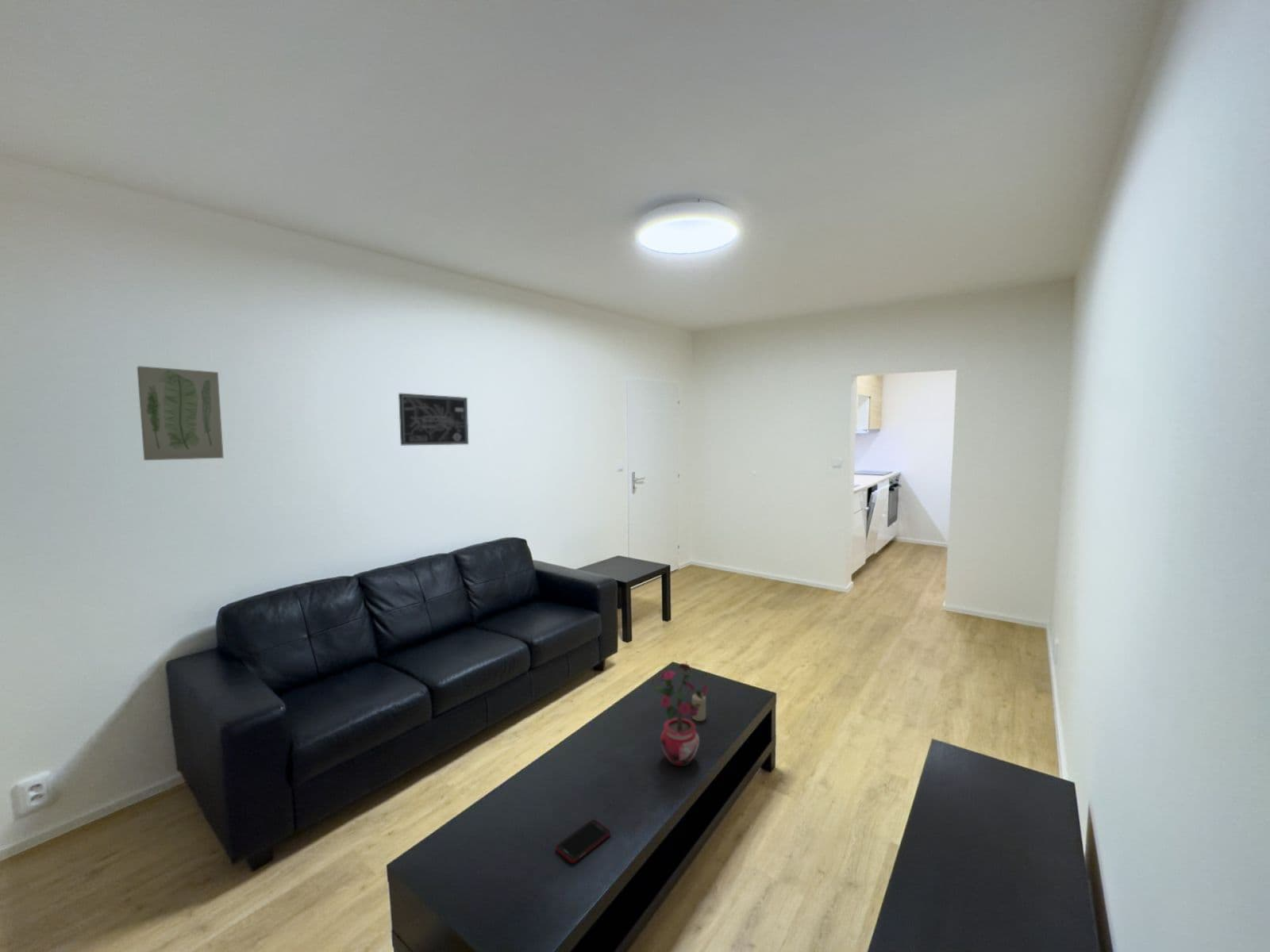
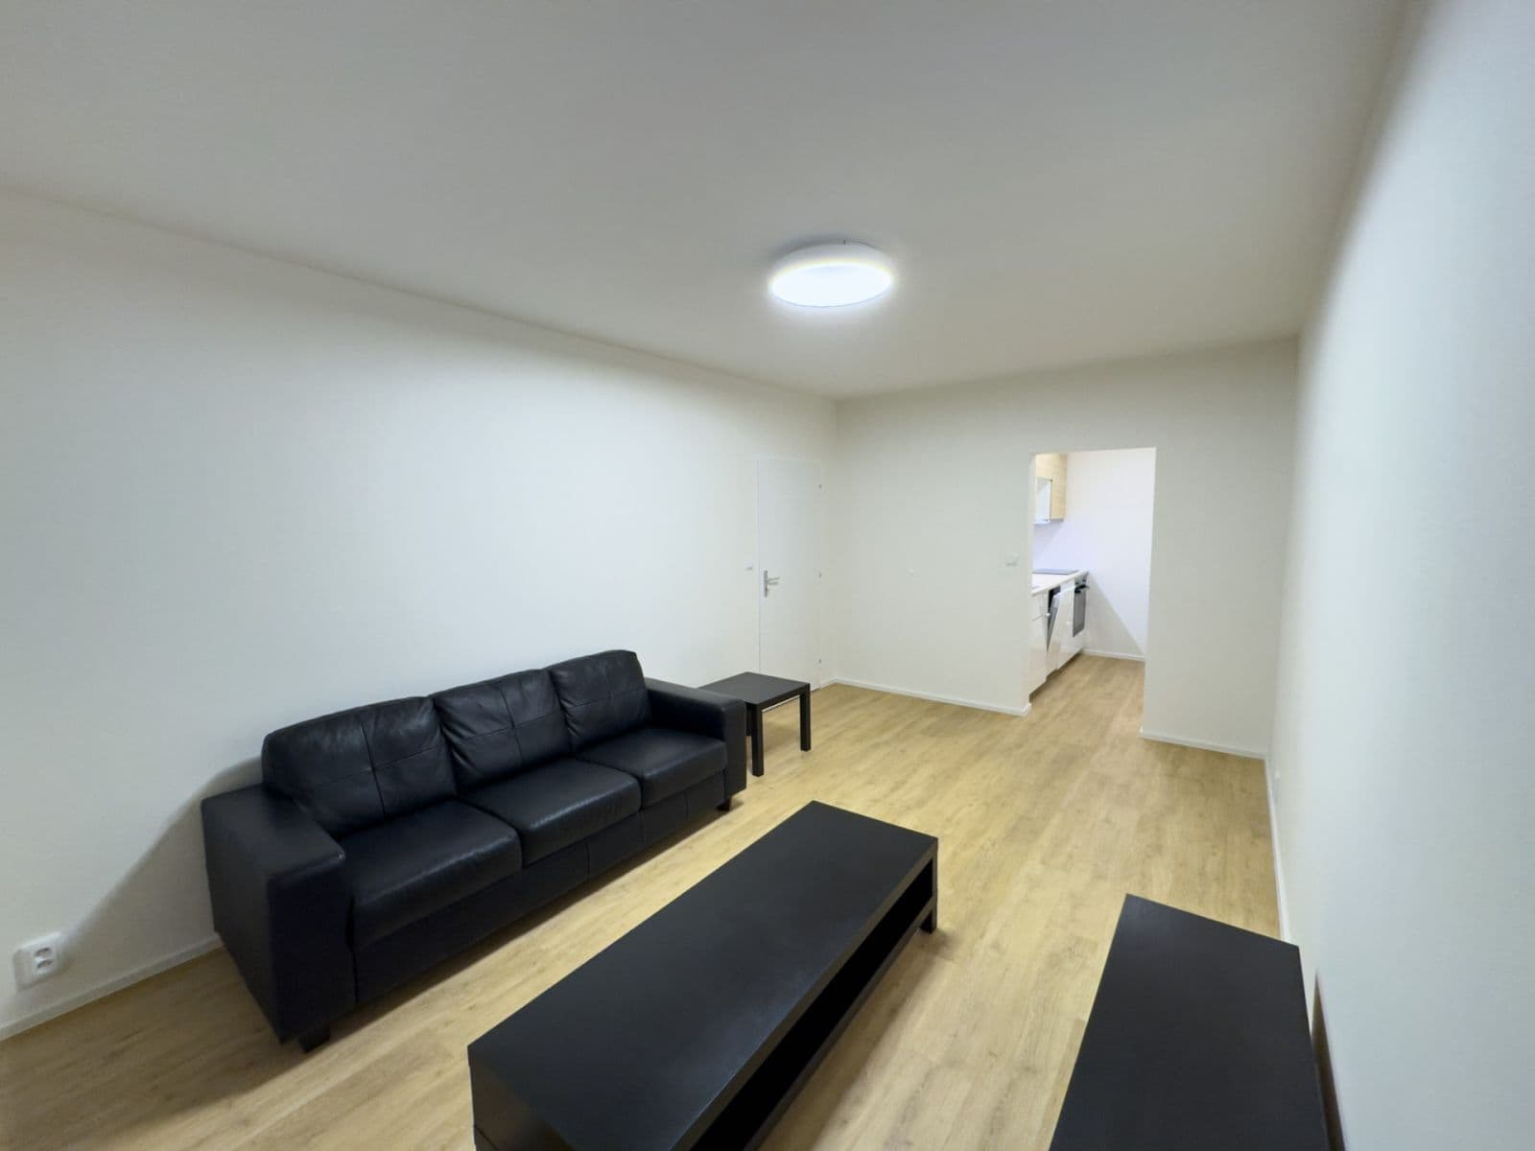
- cell phone (583, 840)
- potted plant (678, 711)
- candle (699, 706)
- wall art (435, 420)
- wall art (182, 414)
